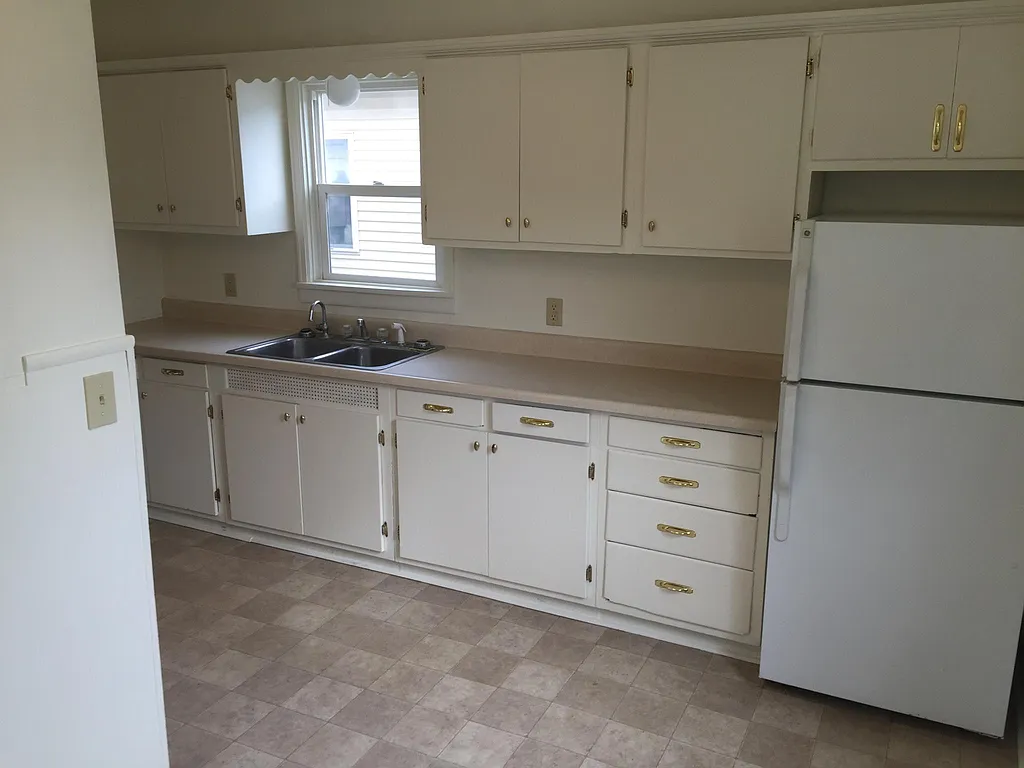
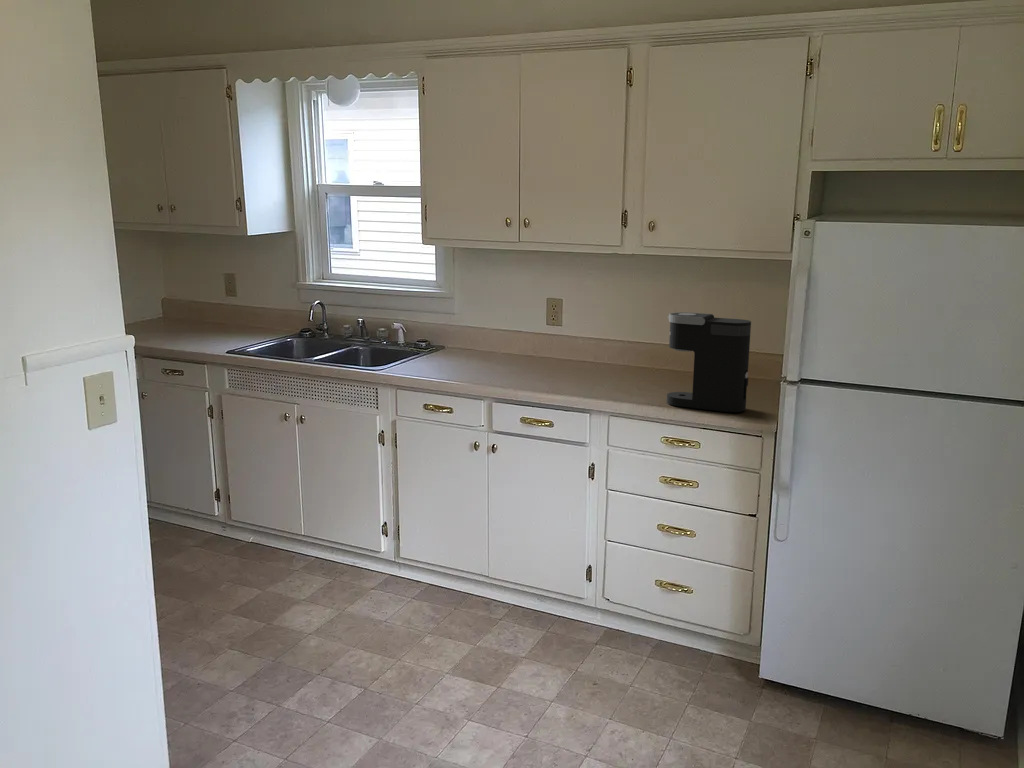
+ coffee maker (706, 361)
